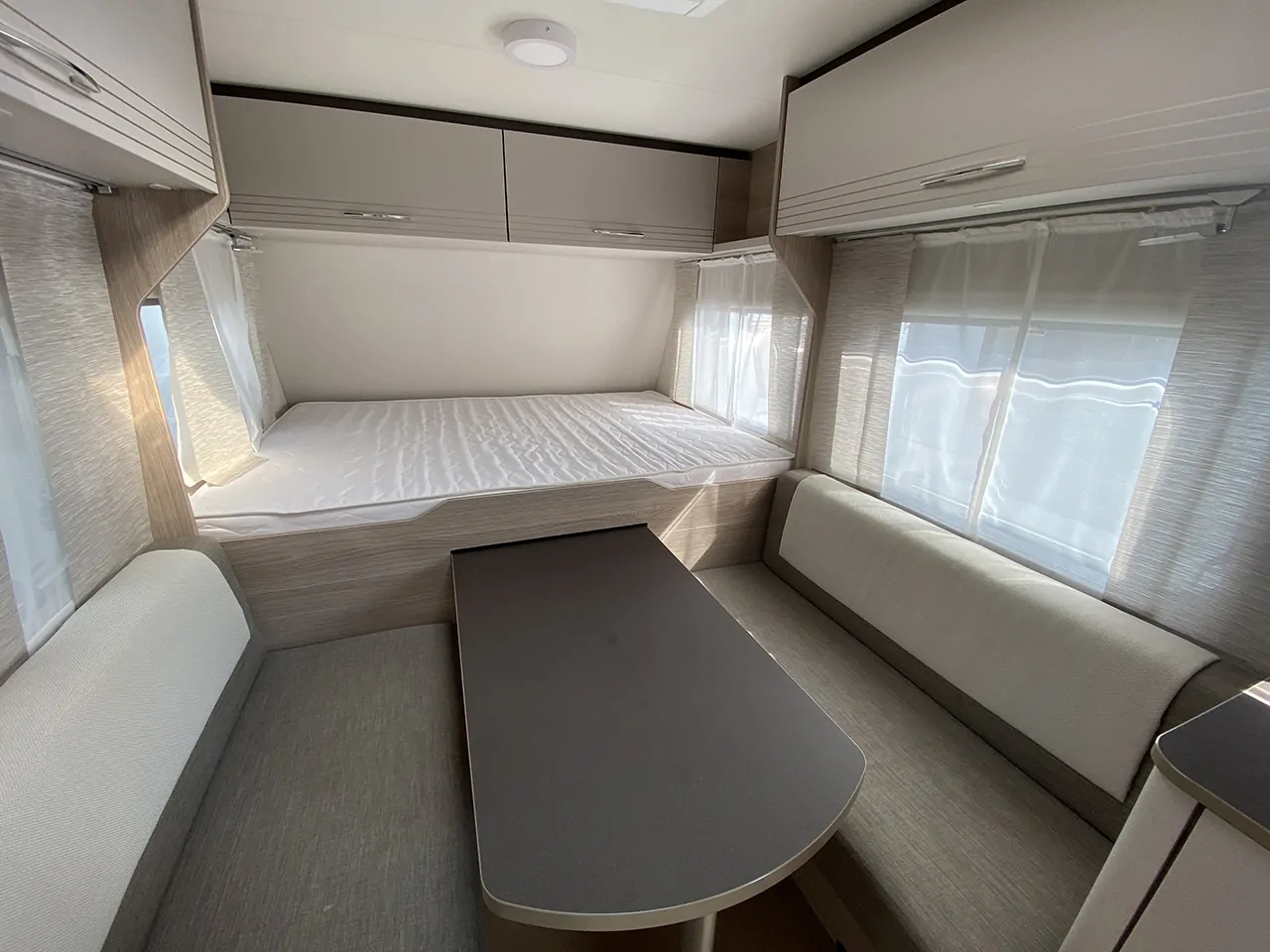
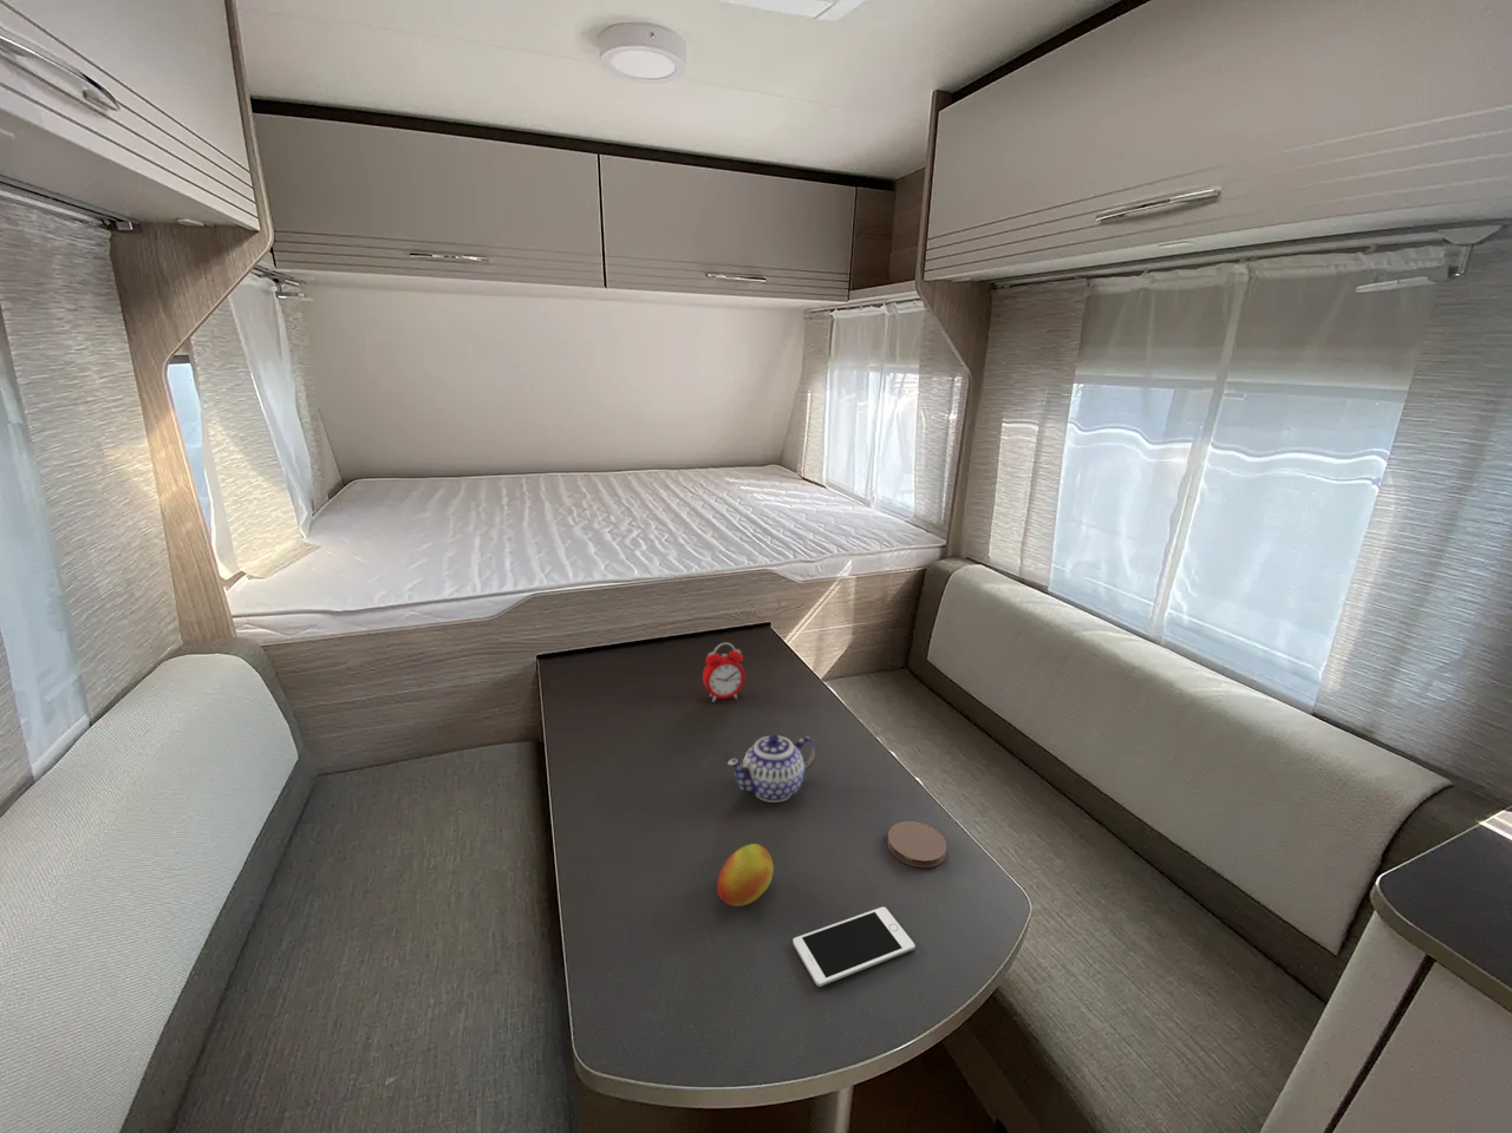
+ coaster (917, 843)
+ alarm clock (723, 670)
+ teapot (773, 764)
+ cell phone (852, 943)
+ fruit (745, 874)
